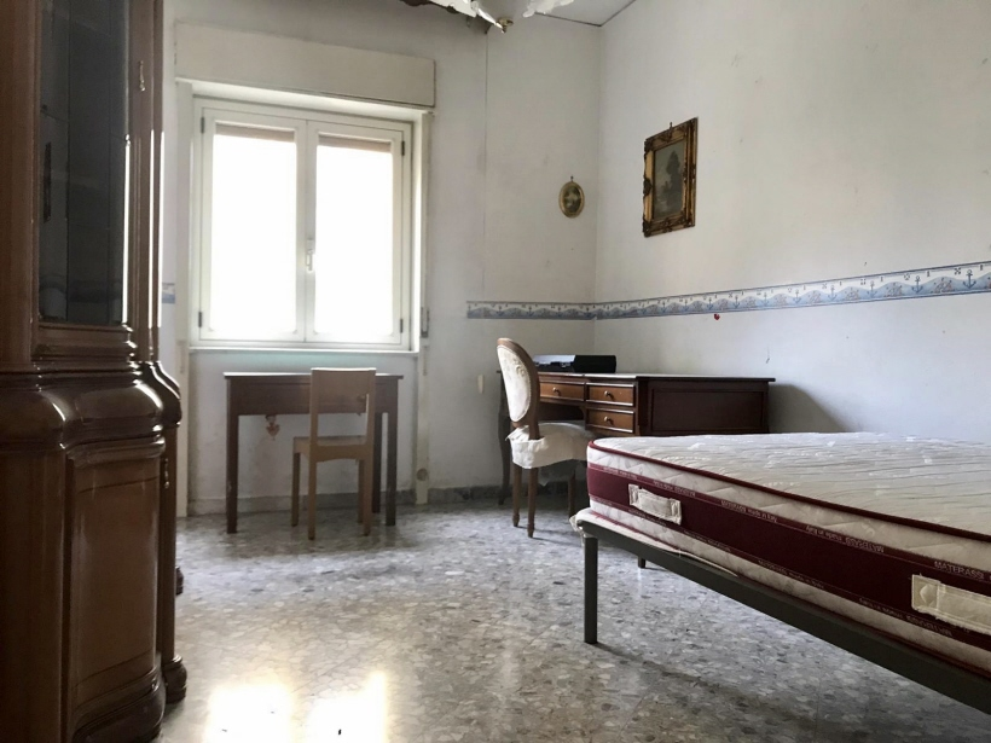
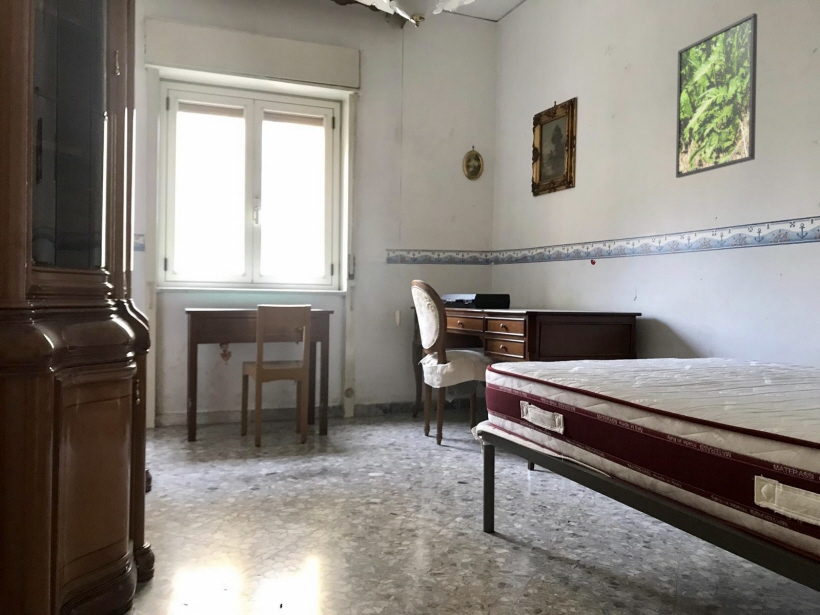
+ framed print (713, 101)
